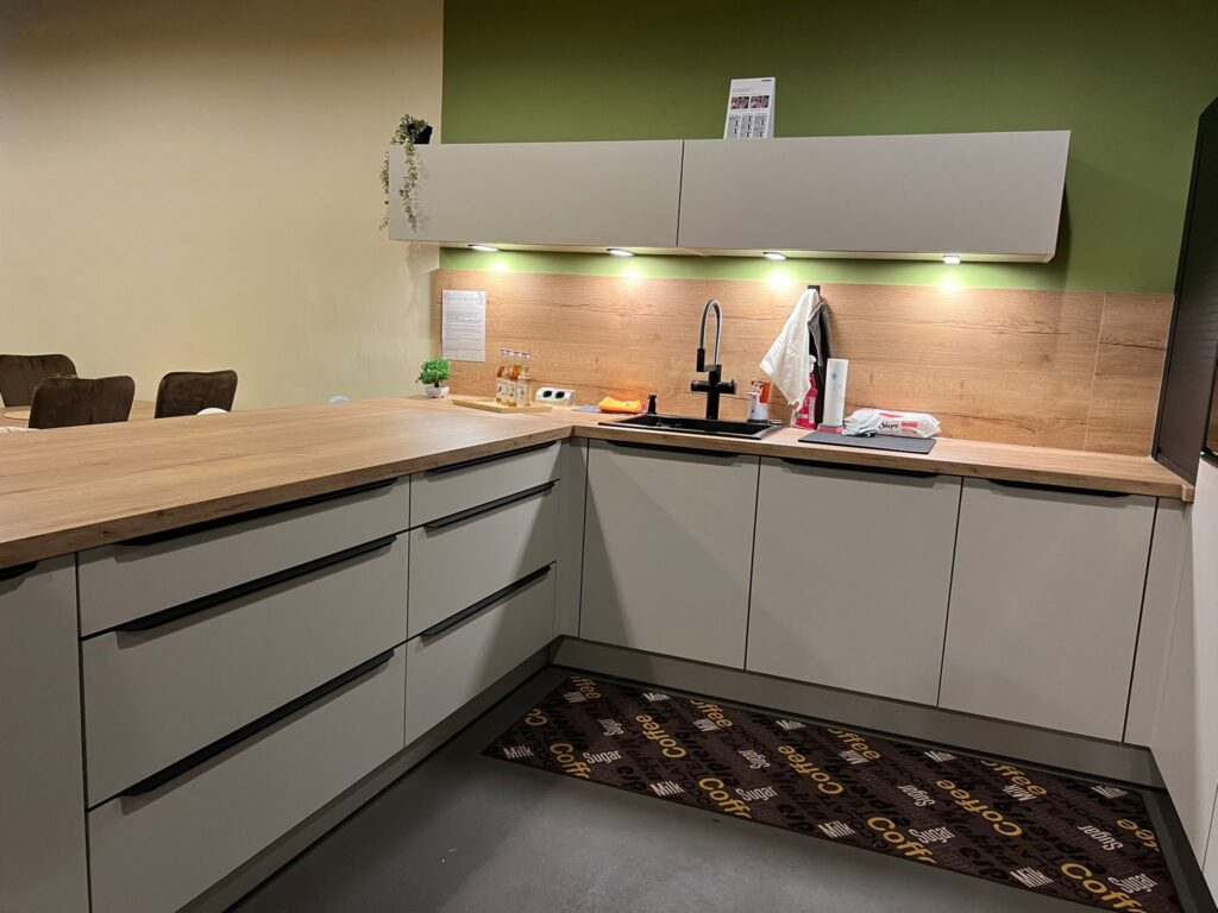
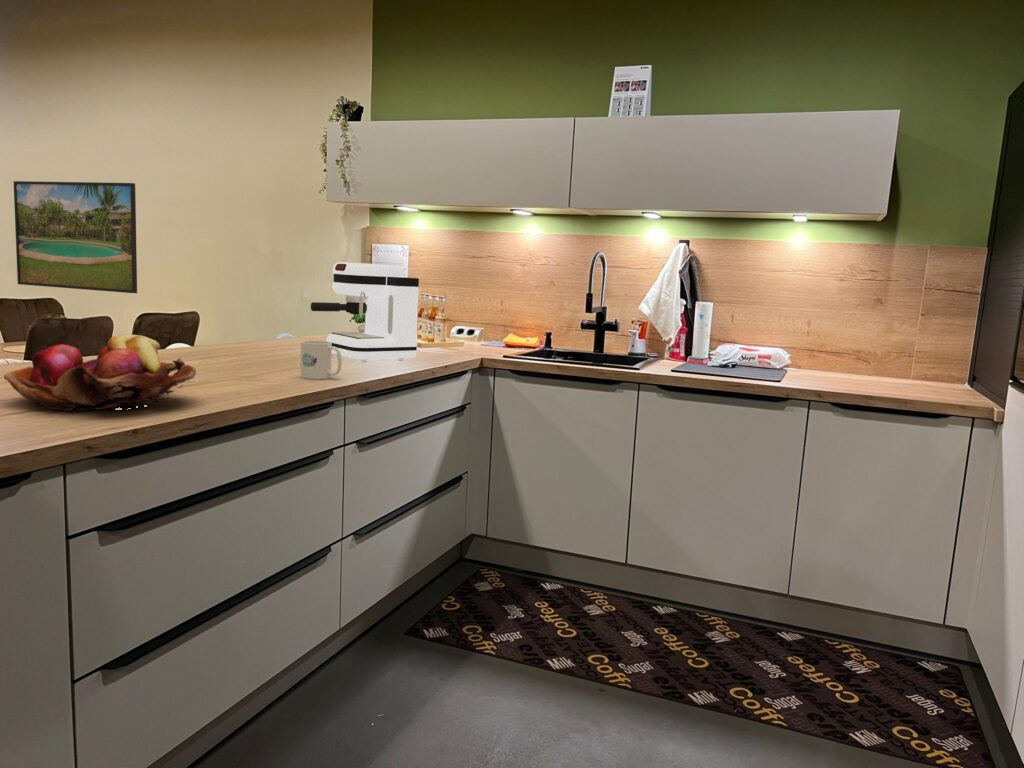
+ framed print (73, 235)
+ coffee maker (369, 311)
+ fruit basket (109, 369)
+ mug (321, 360)
